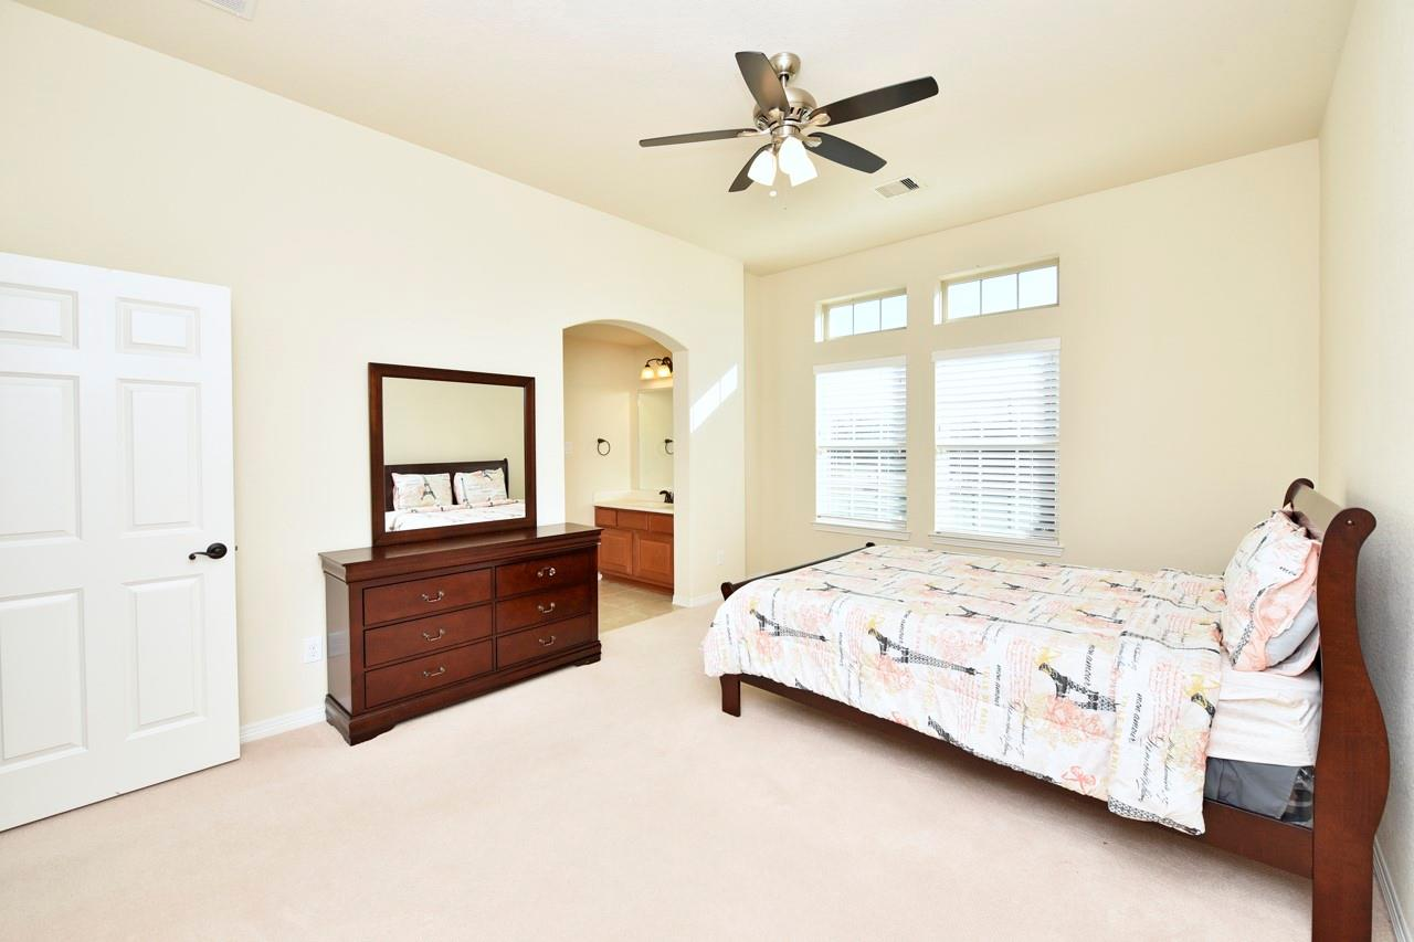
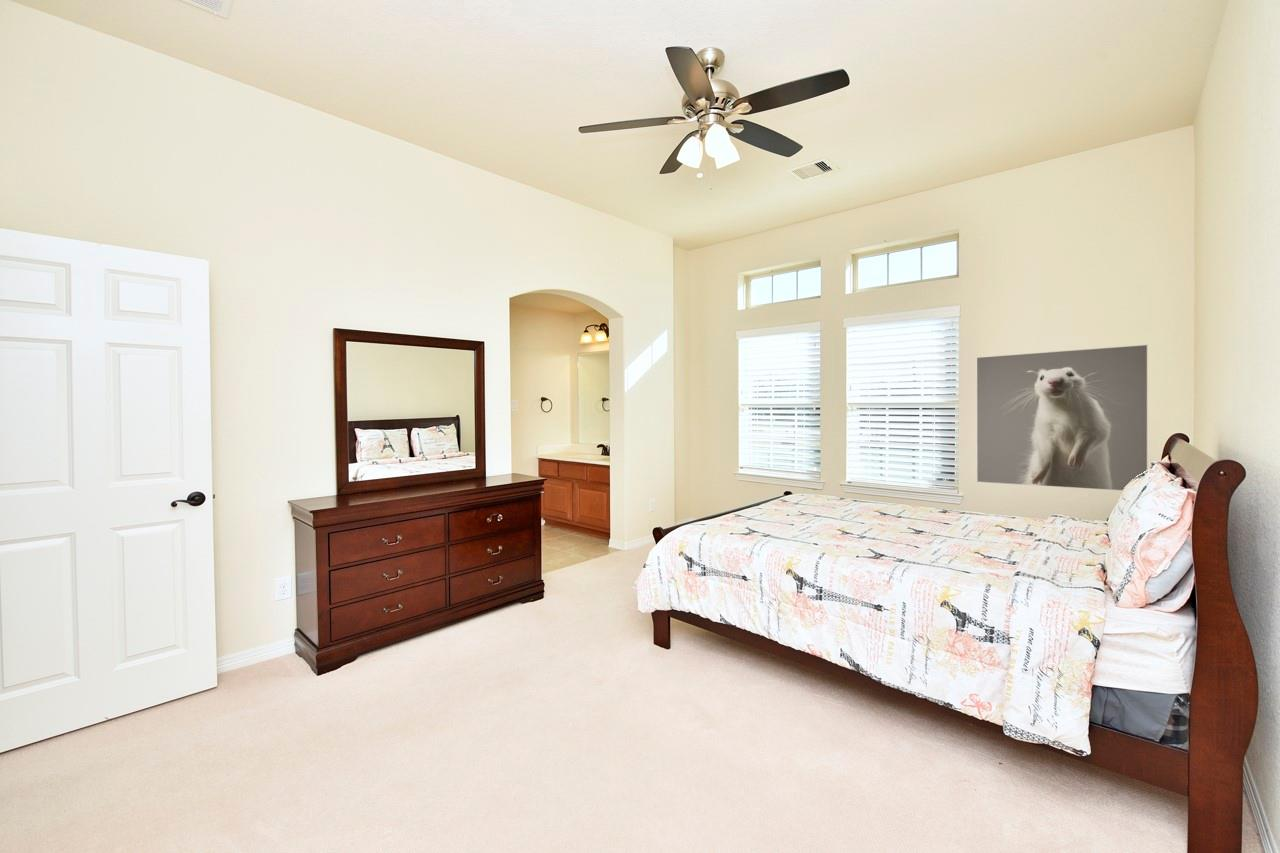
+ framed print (1055, 419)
